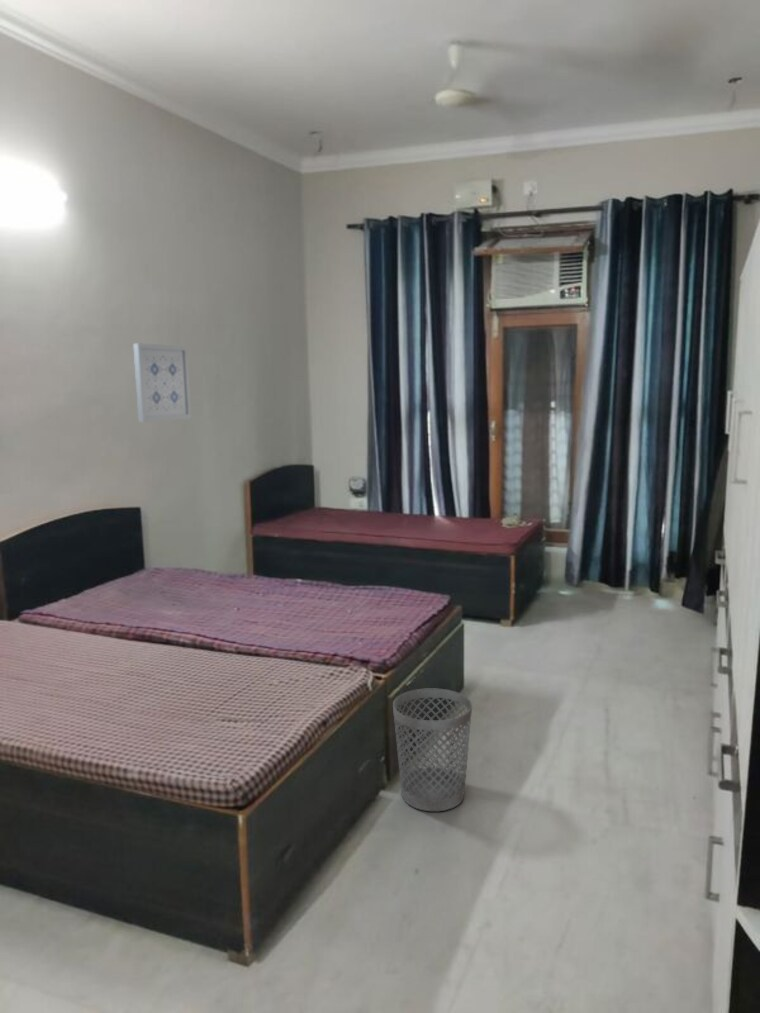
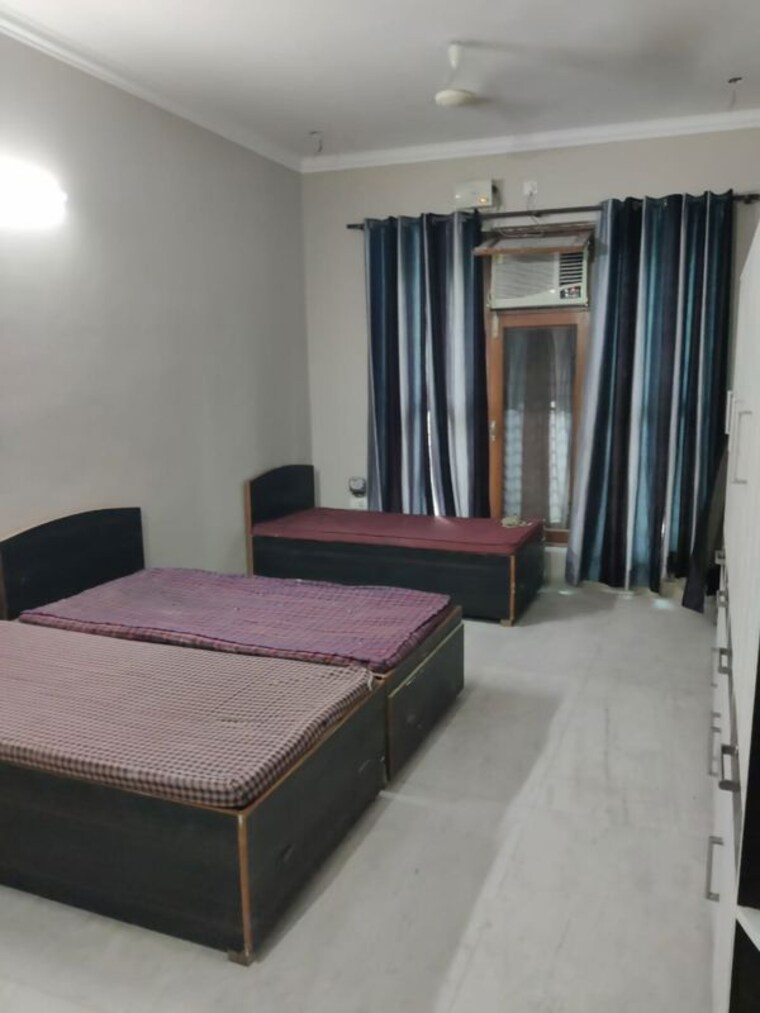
- wall art (163, 382)
- wastebasket (432, 750)
